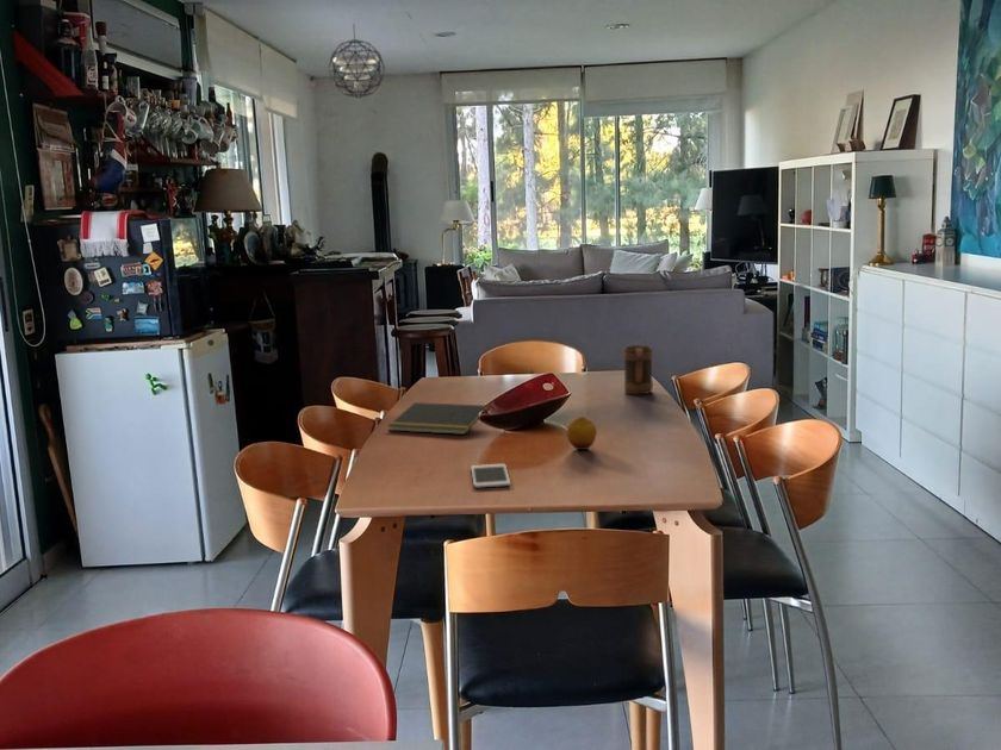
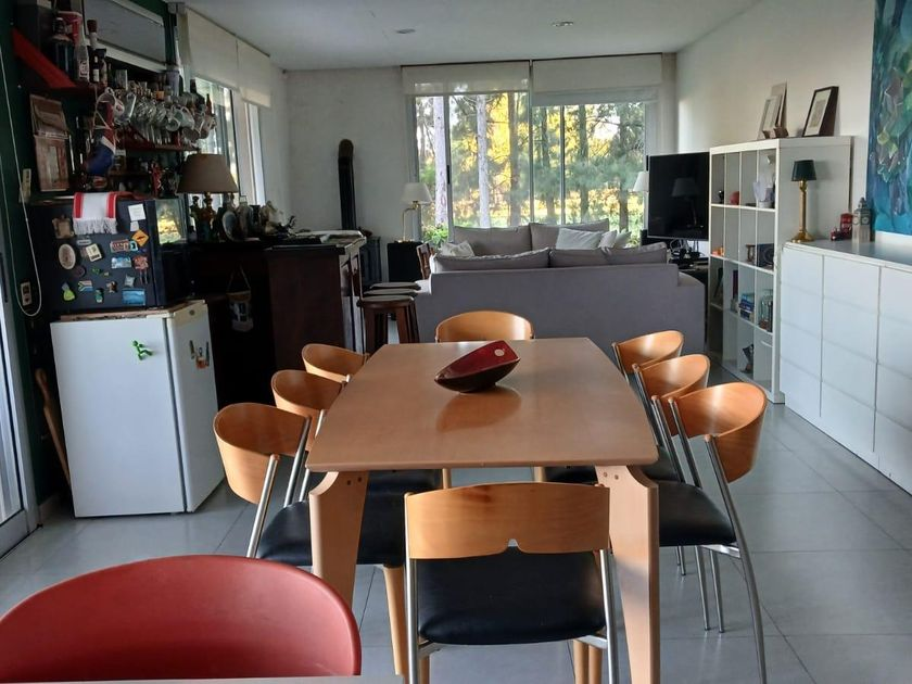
- pendant light (355, 61)
- cell phone (490, 475)
- mug (639, 369)
- fruit (582, 432)
- notepad (439, 417)
